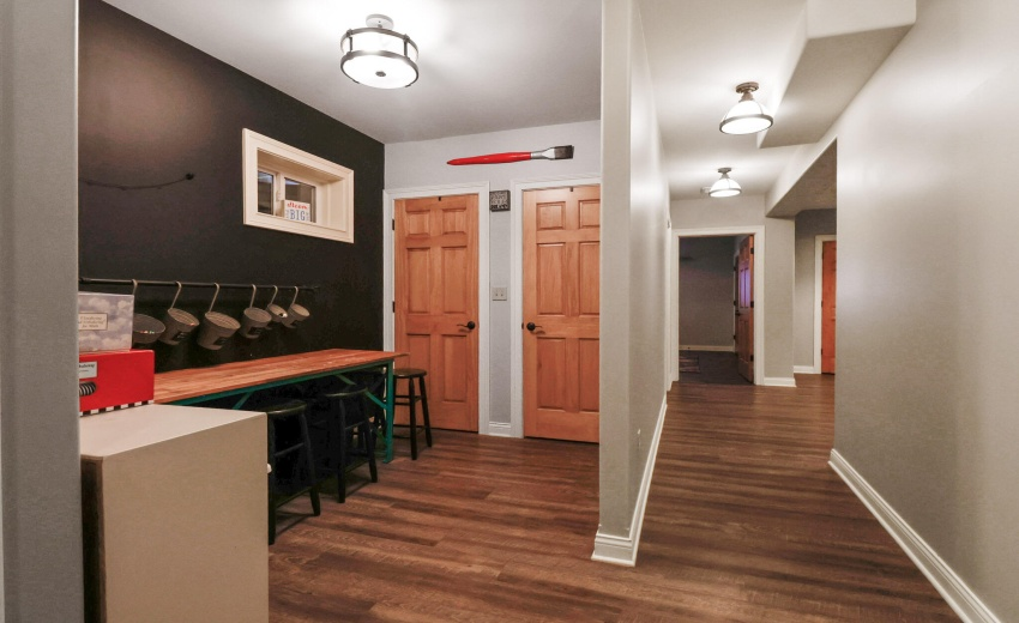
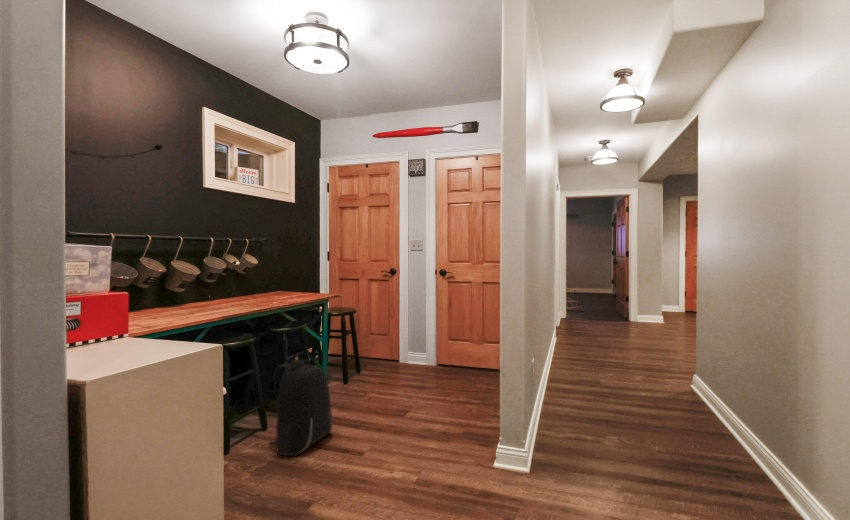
+ backpack (298, 401)
